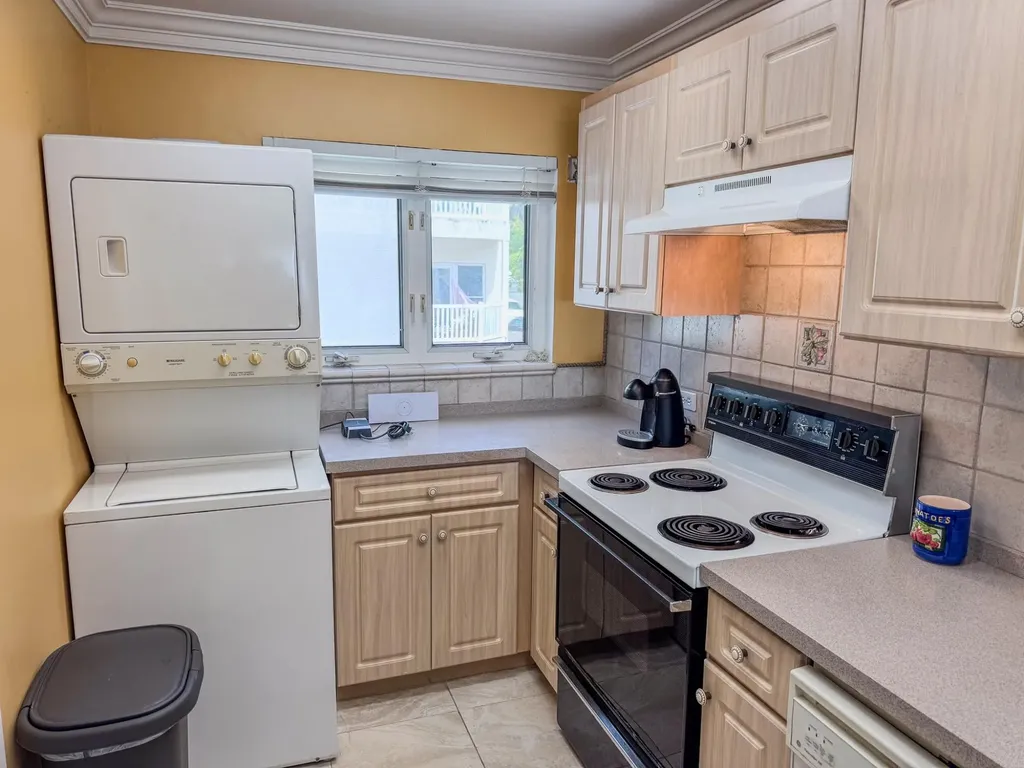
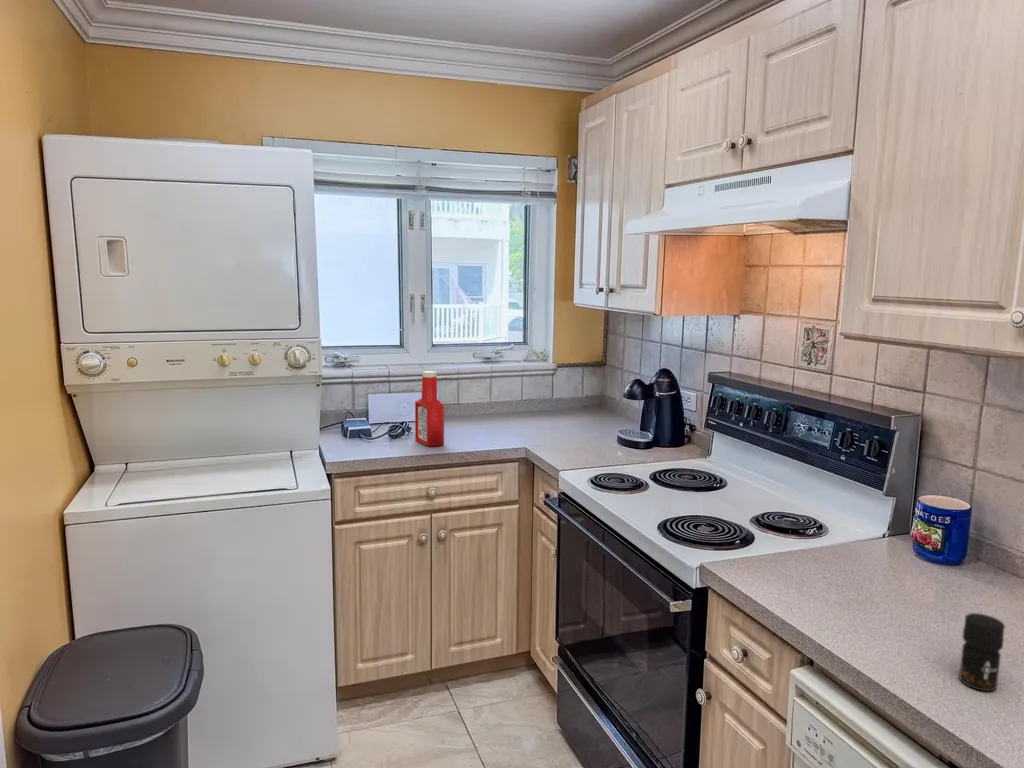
+ jar (981, 651)
+ soap bottle (429, 407)
